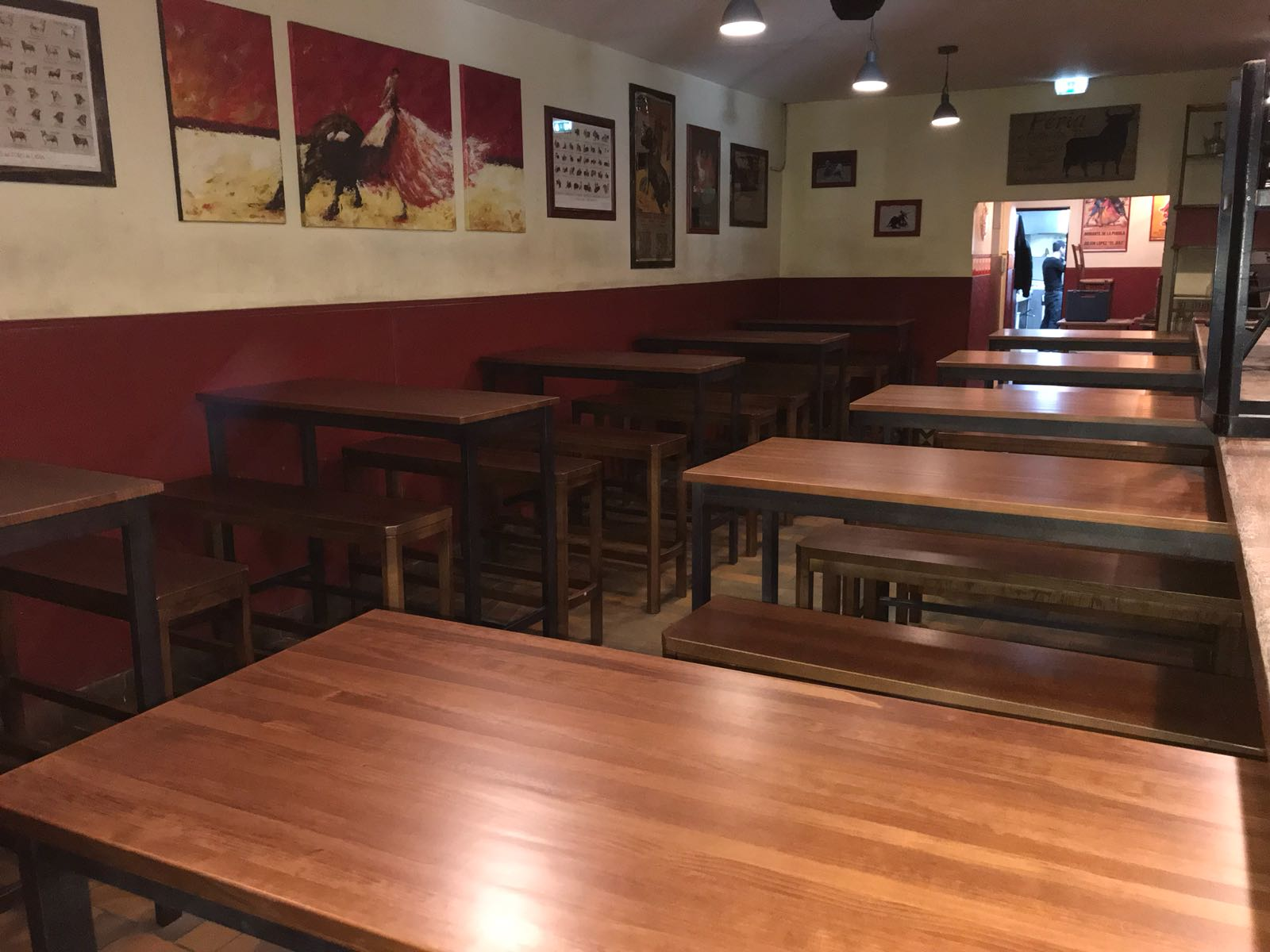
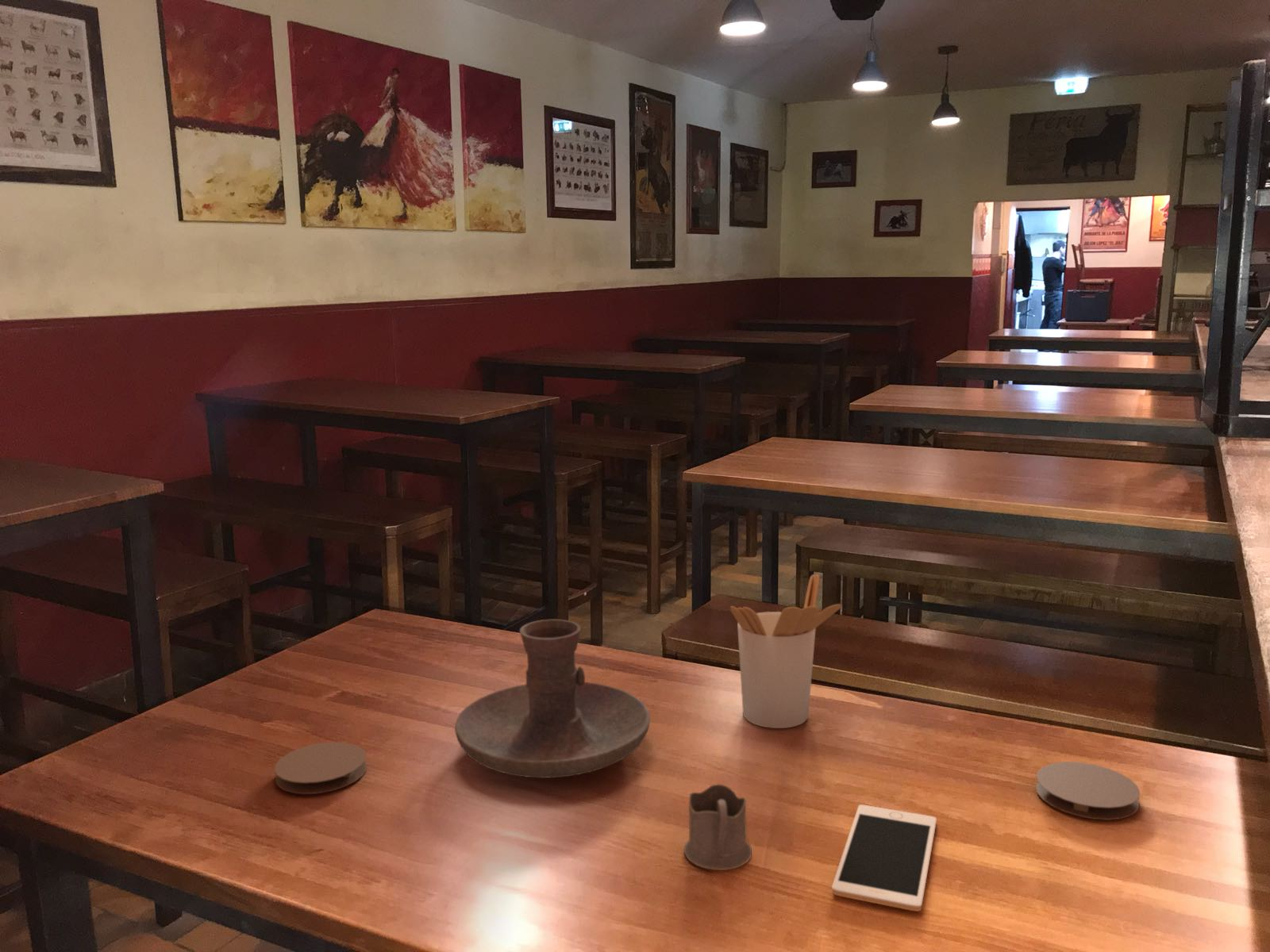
+ tea glass holder (717, 812)
+ utensil holder (787, 654)
+ coaster (321, 766)
+ coaster (1087, 789)
+ cell phone (887, 853)
+ candle holder (552, 681)
